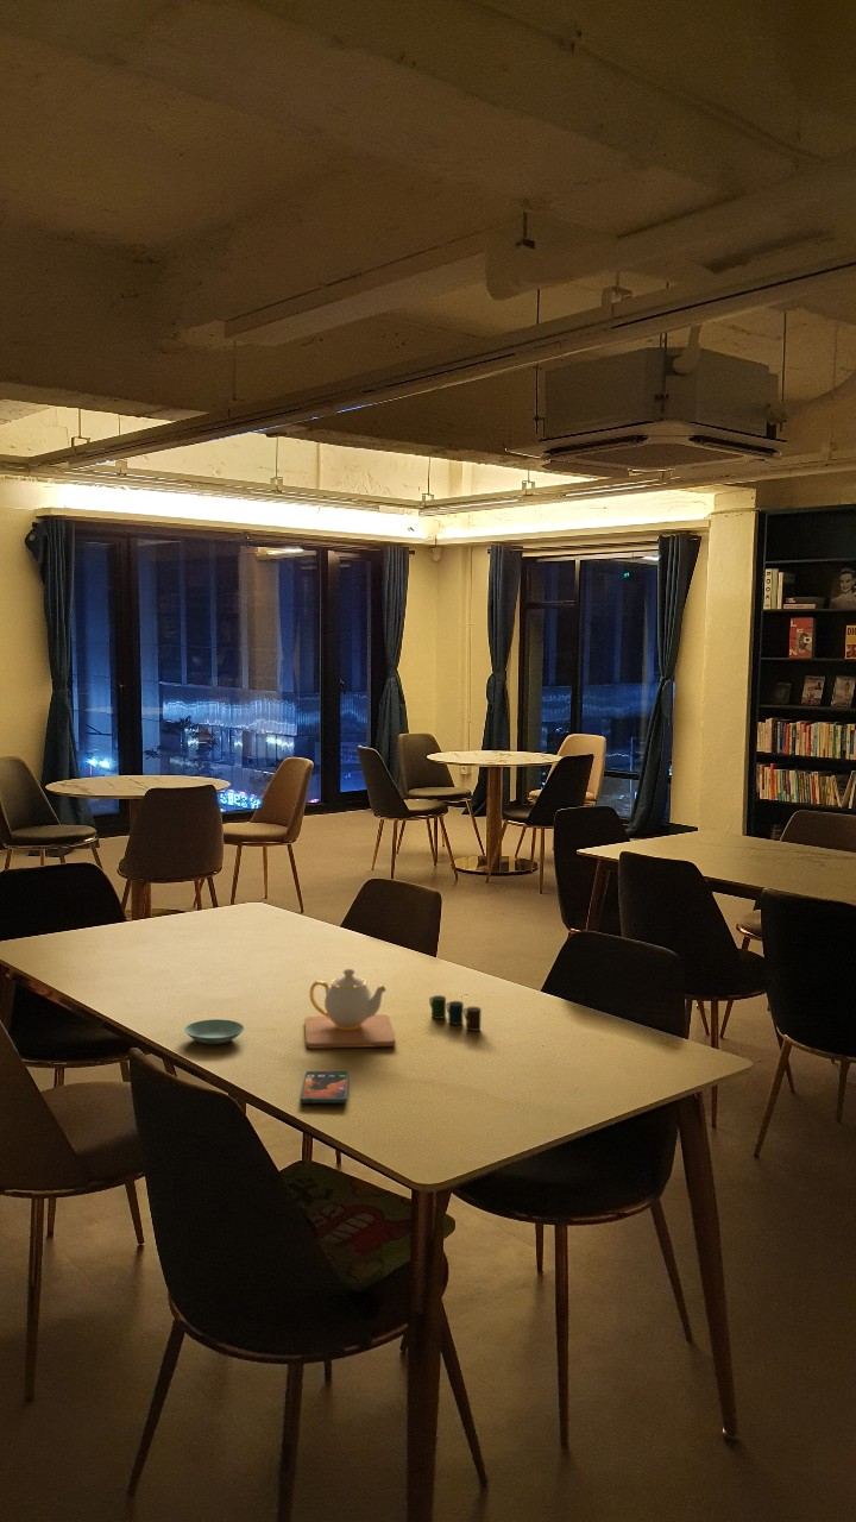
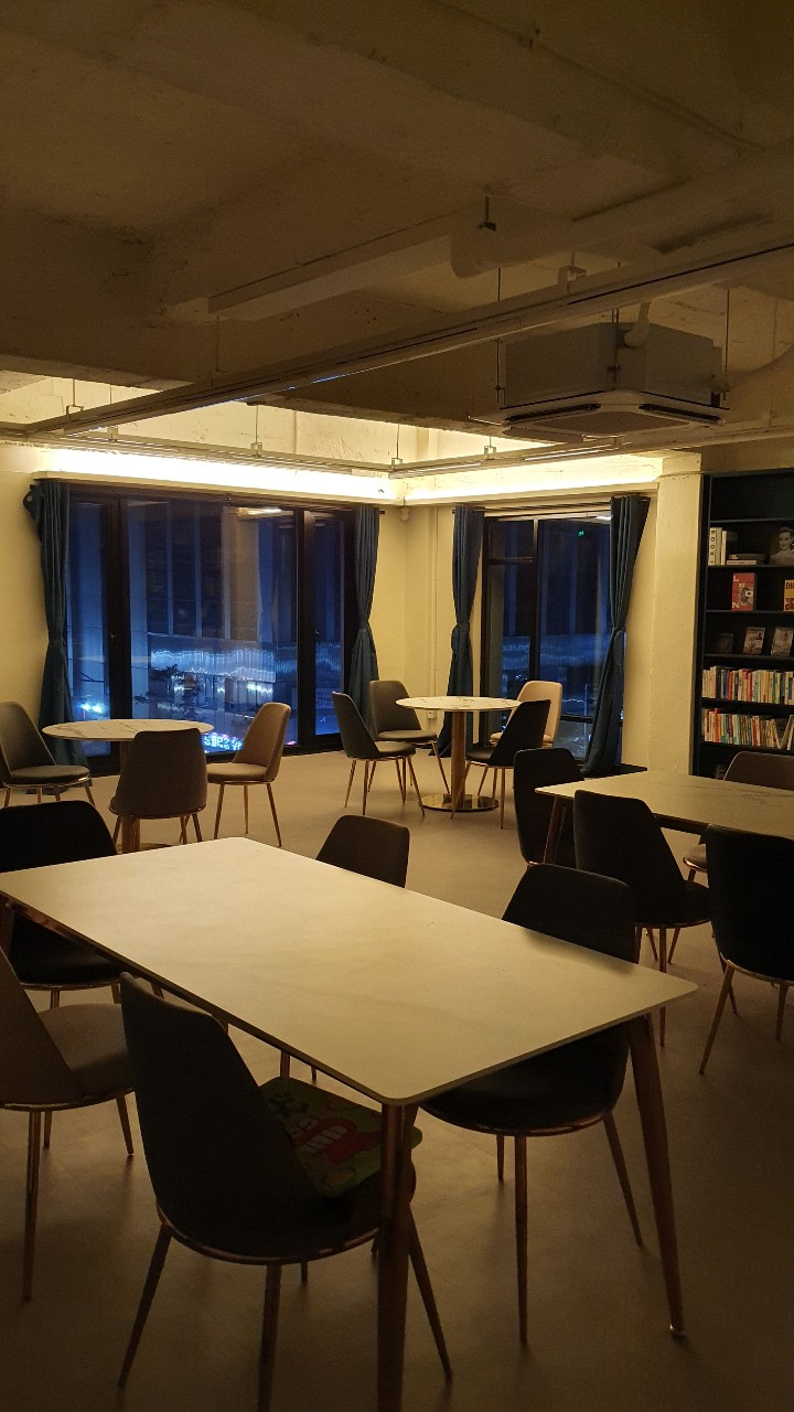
- saucer (214, 1033)
- teapot (348, 1001)
- cup (453, 1005)
- smartphone (325, 1086)
